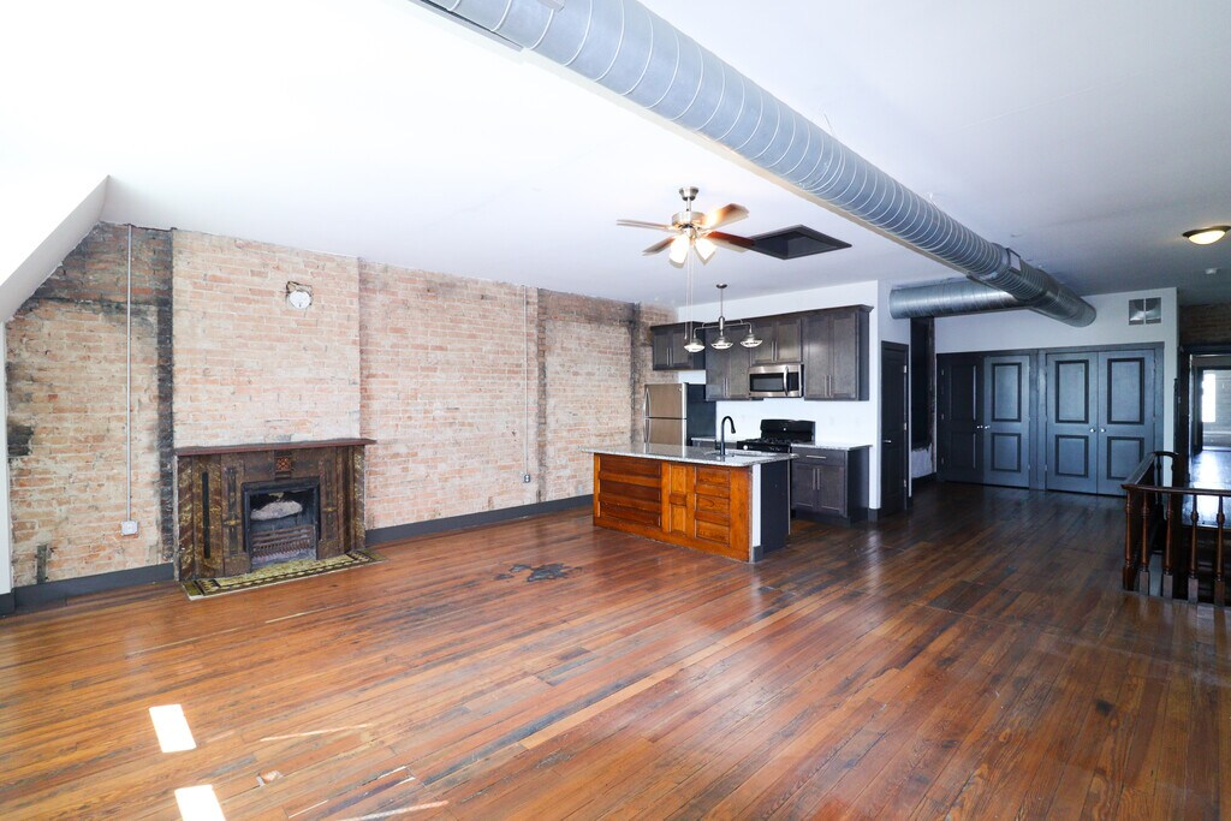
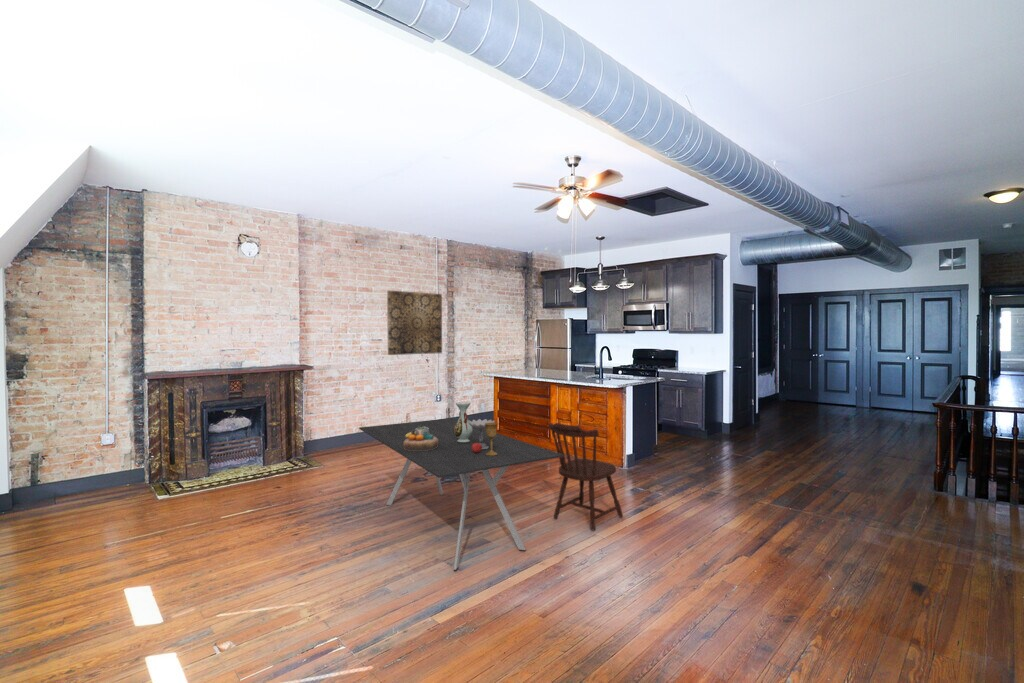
+ chair (586, 469)
+ dining table (446, 476)
+ goblet (482, 434)
+ vase (463, 422)
+ wall art (415, 323)
+ decorative bowl (421, 436)
